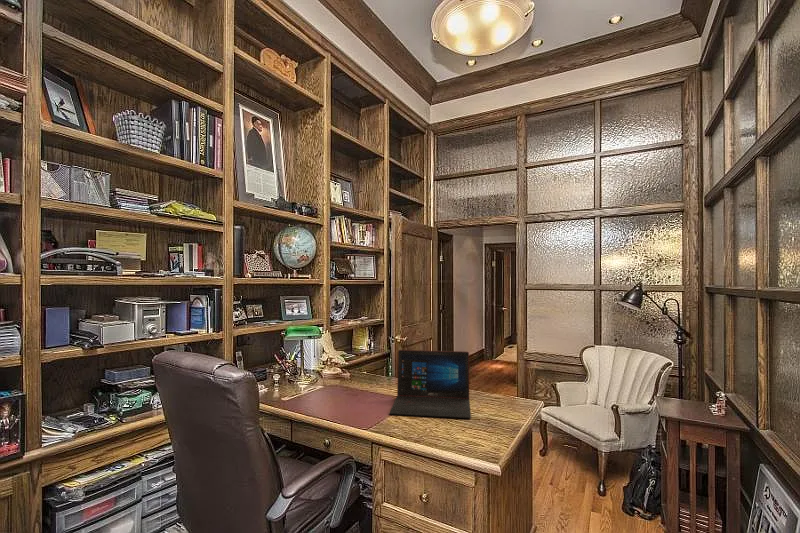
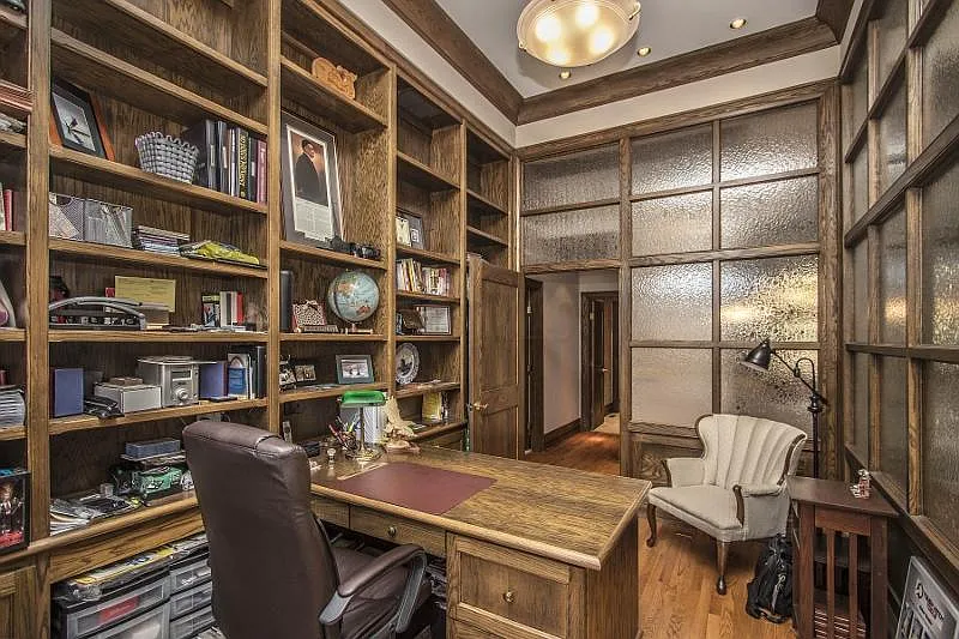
- laptop (431, 381)
